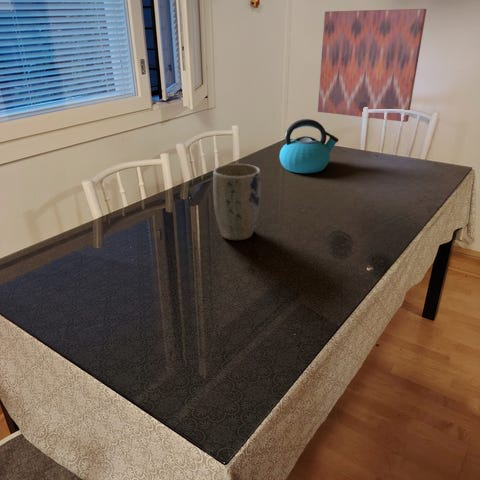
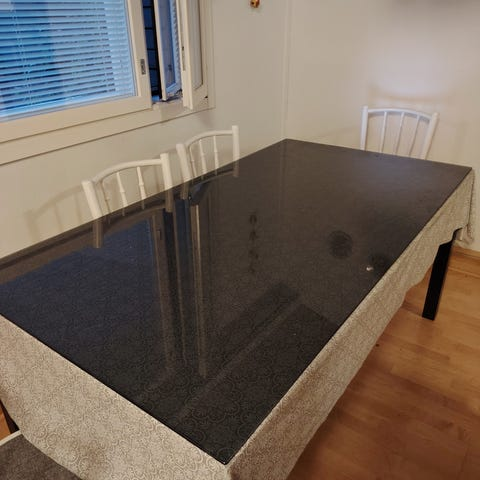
- kettle (309, 144)
- wall art (366, 66)
- plant pot (237, 202)
